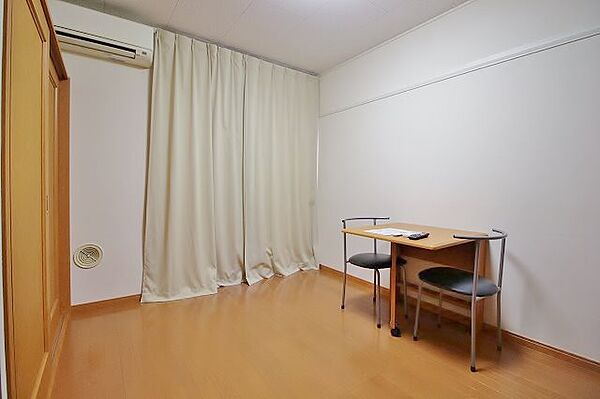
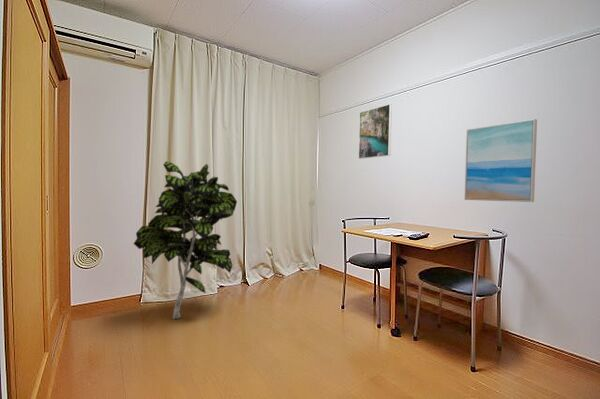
+ wall art (497, 163)
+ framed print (374, 133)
+ indoor plant (184, 239)
